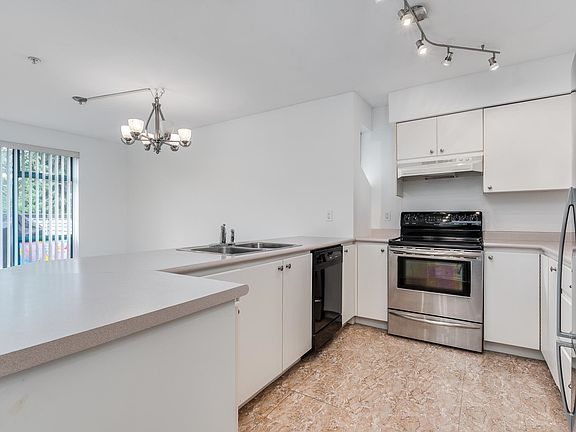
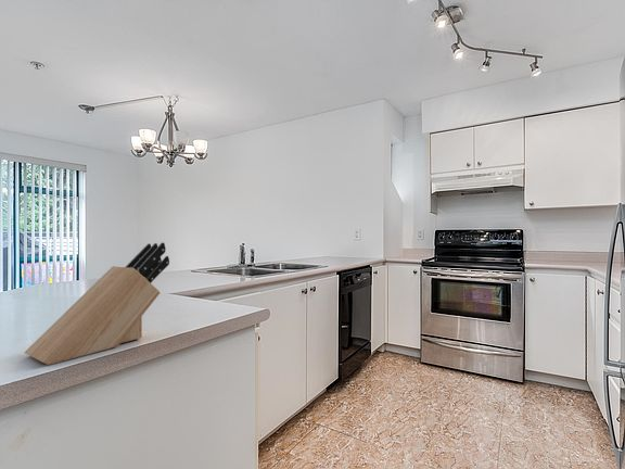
+ knife block (109, 292)
